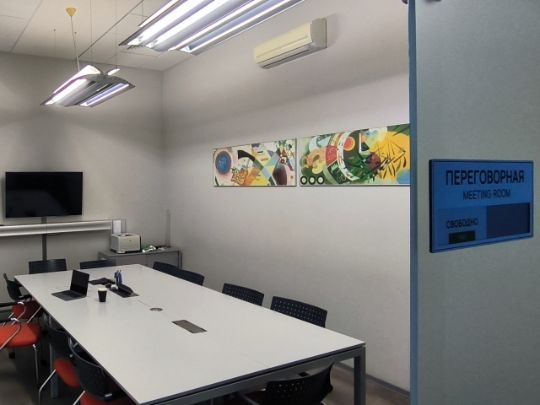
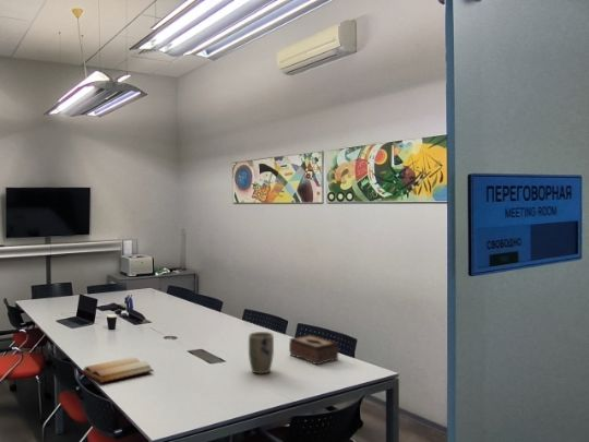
+ plant pot (261, 353)
+ tissue box (313, 348)
+ bible (117, 368)
